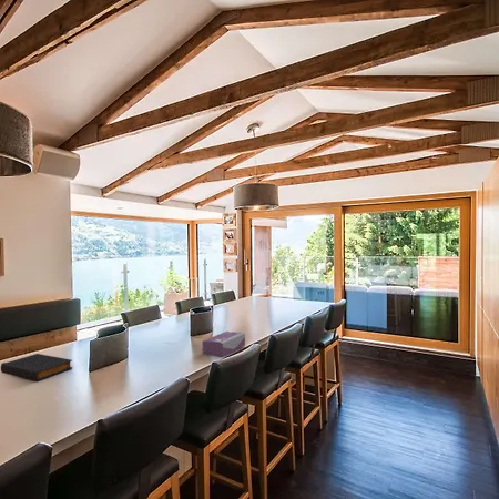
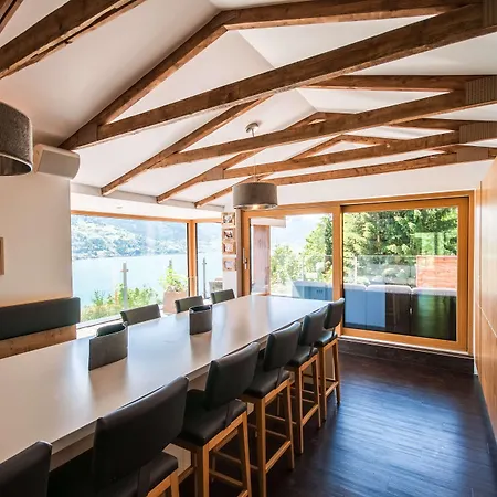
- tissue box (224, 343)
- book (37, 366)
